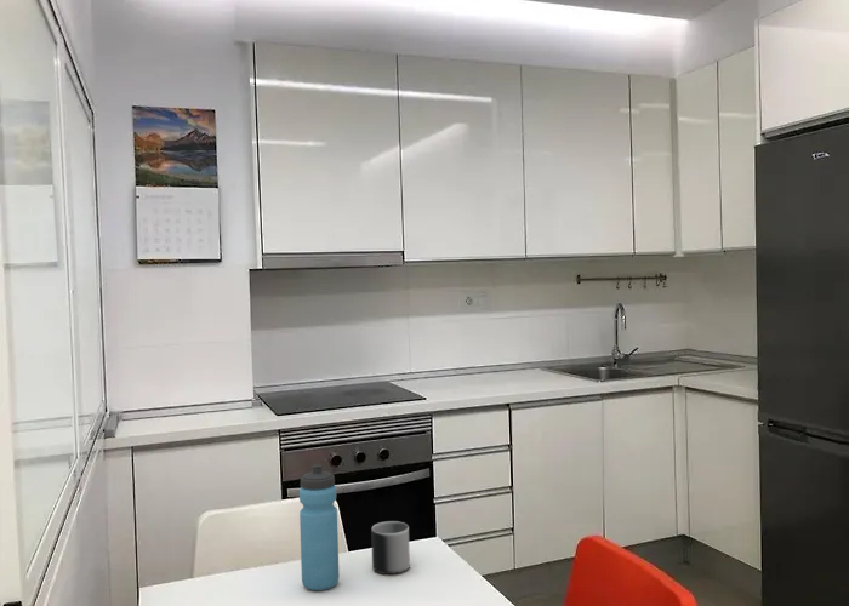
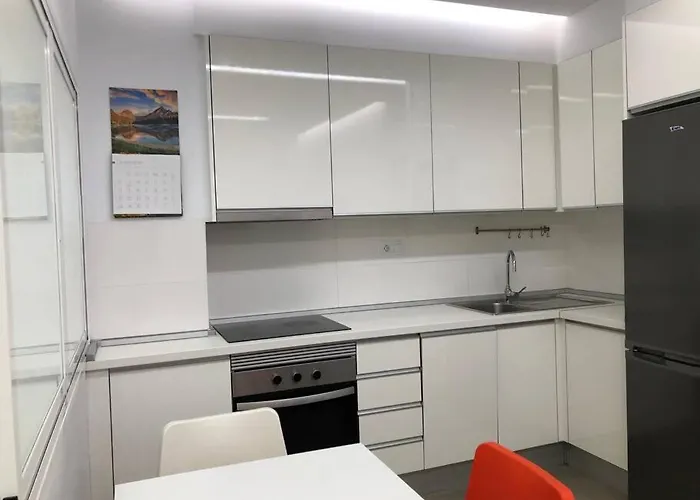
- mug (392, 543)
- water bottle (318, 525)
